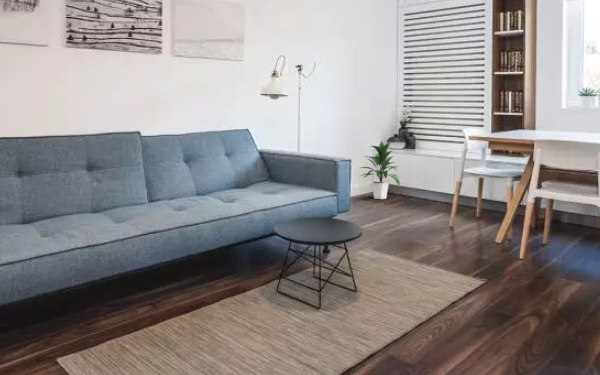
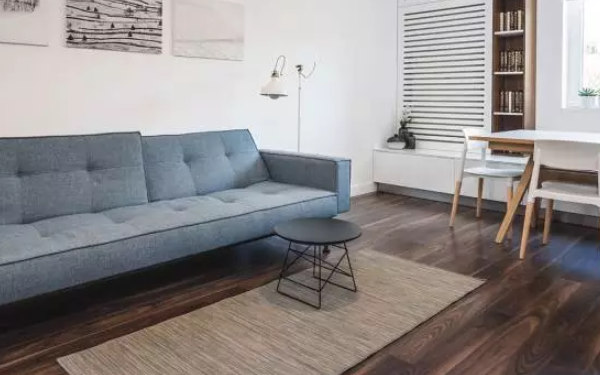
- indoor plant (381, 169)
